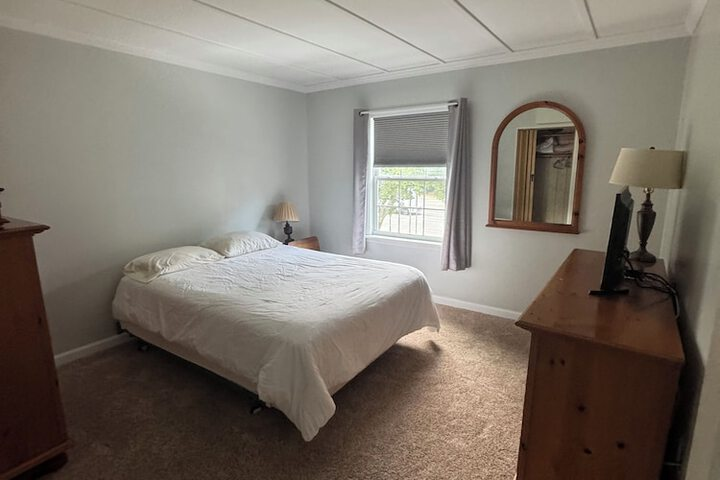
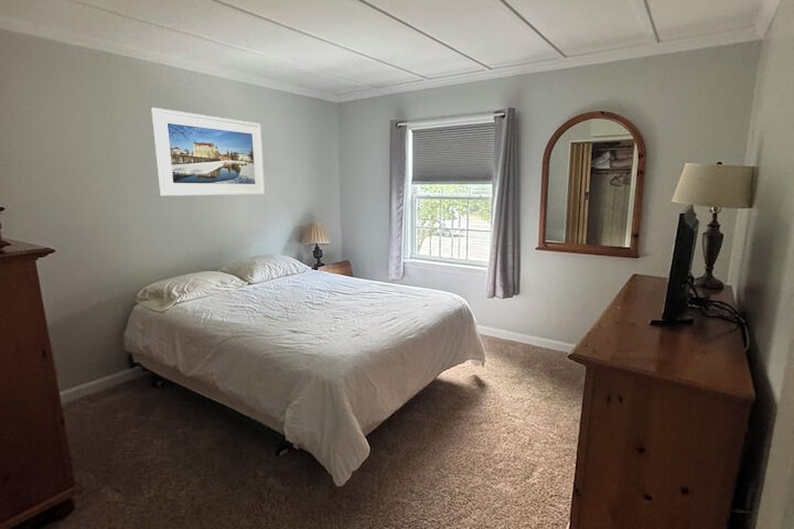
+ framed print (215, 156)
